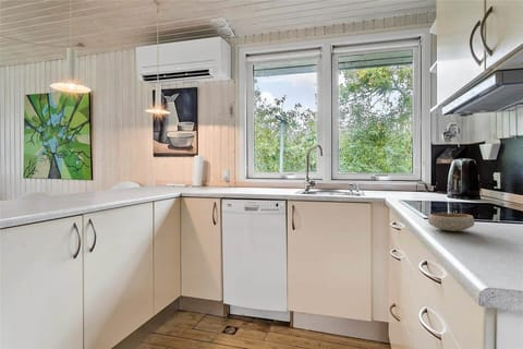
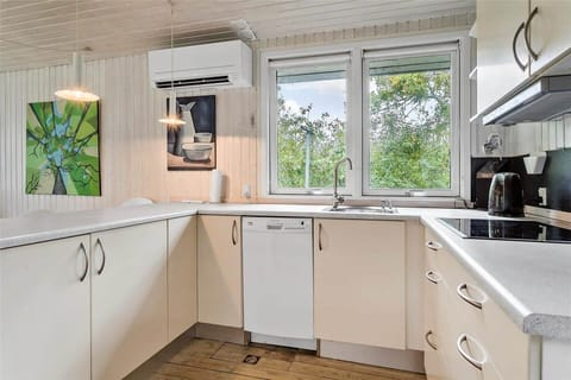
- bowl (450, 221)
